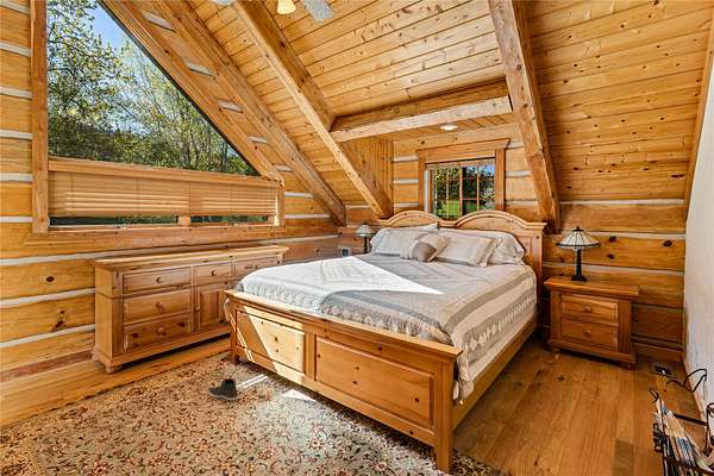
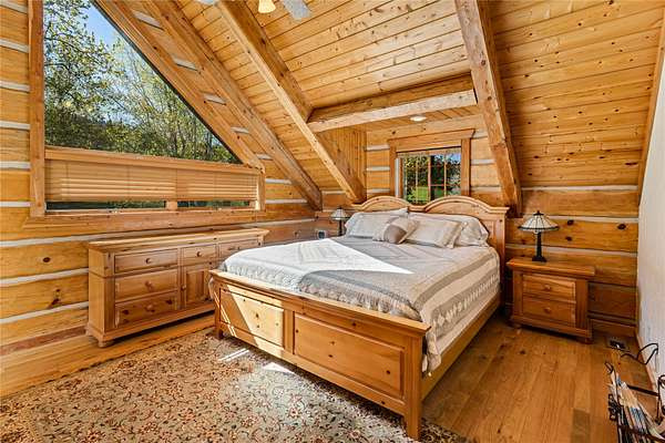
- sneaker (223, 386)
